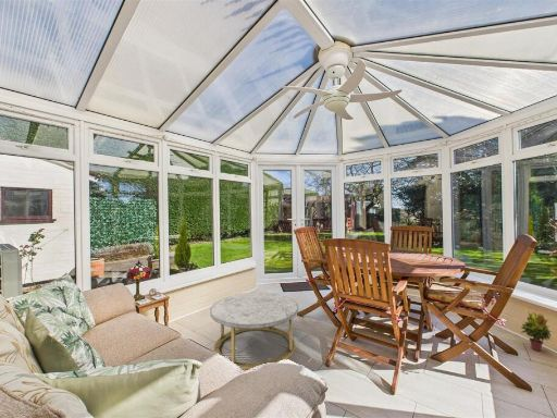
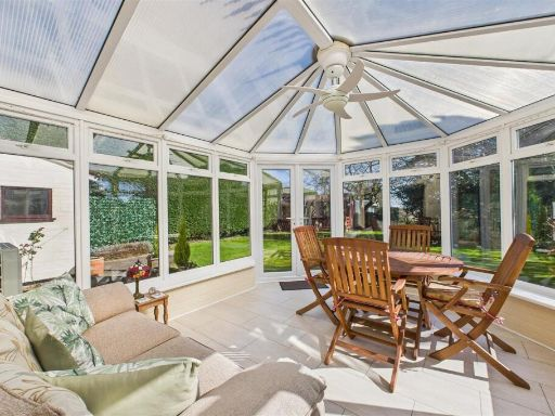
- coffee table (255, 325)
- potted plant (536, 331)
